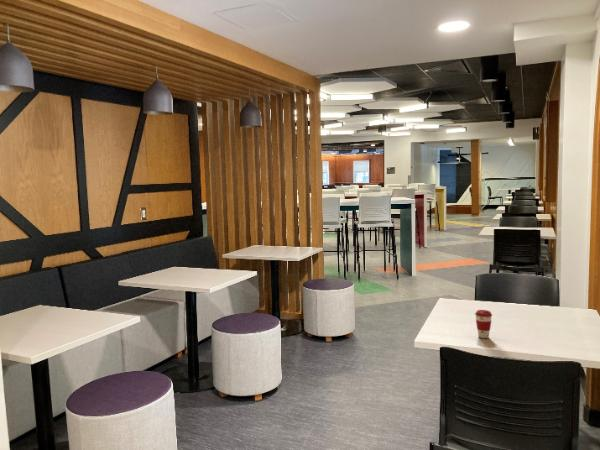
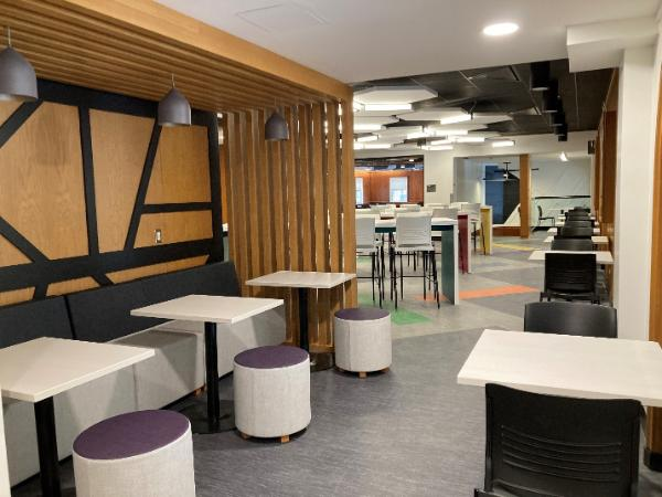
- coffee cup (483, 324)
